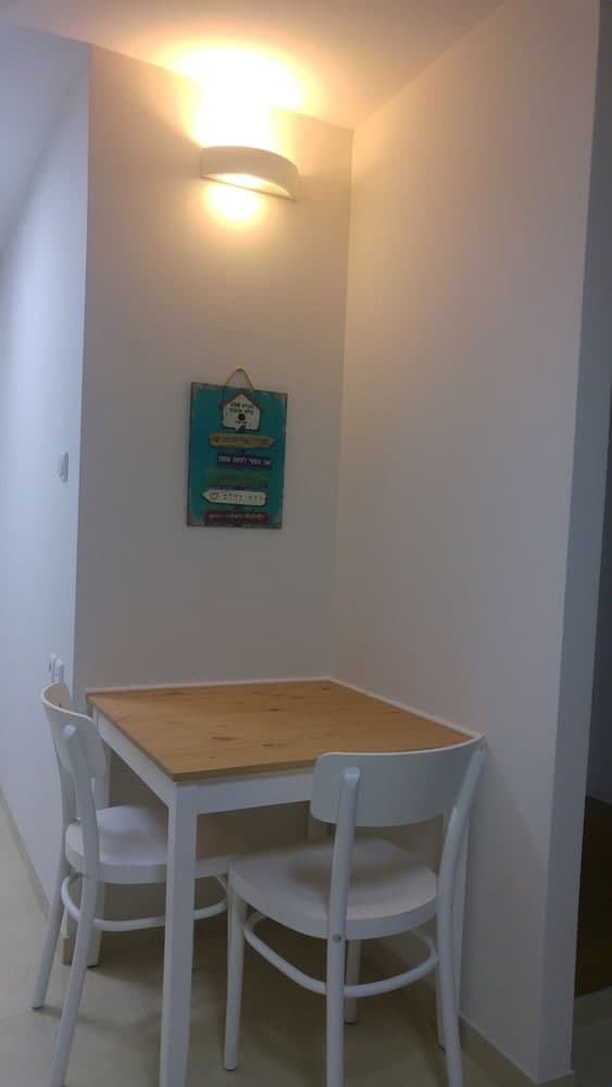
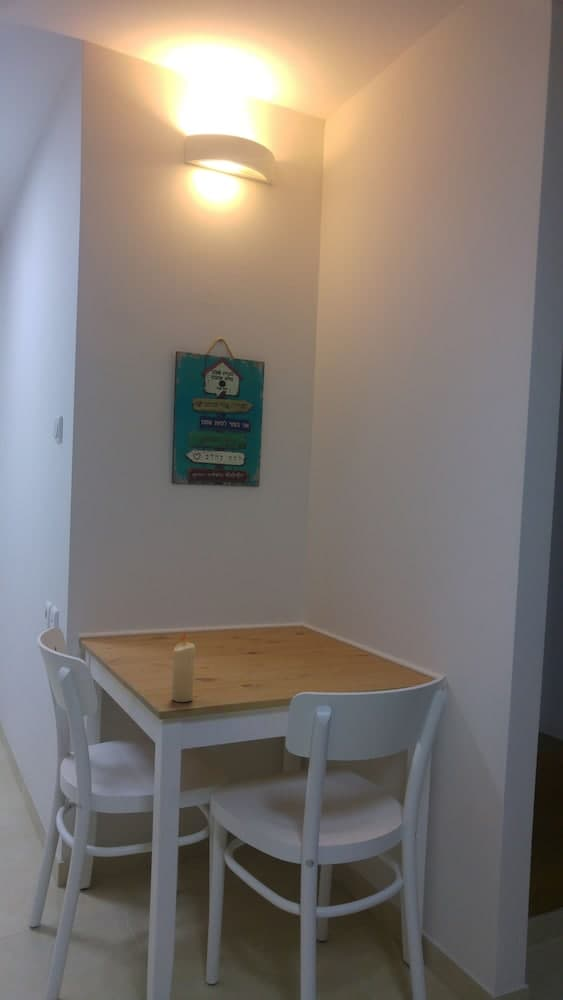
+ candle (183, 666)
